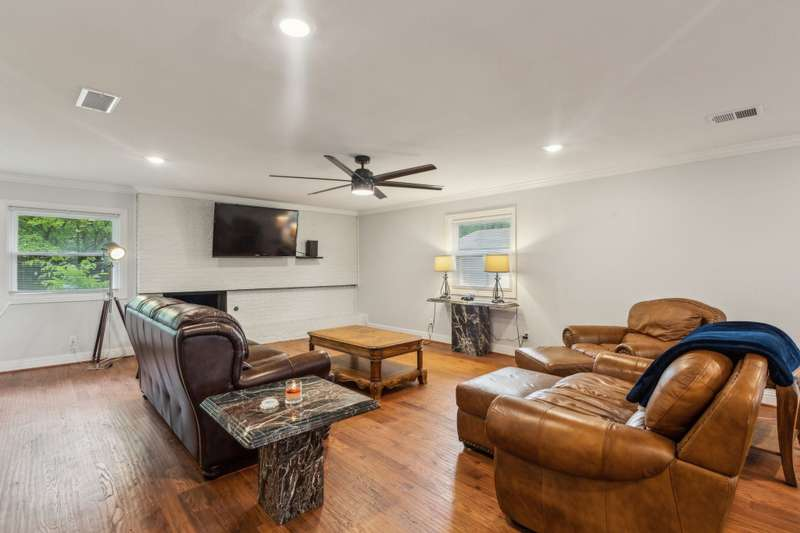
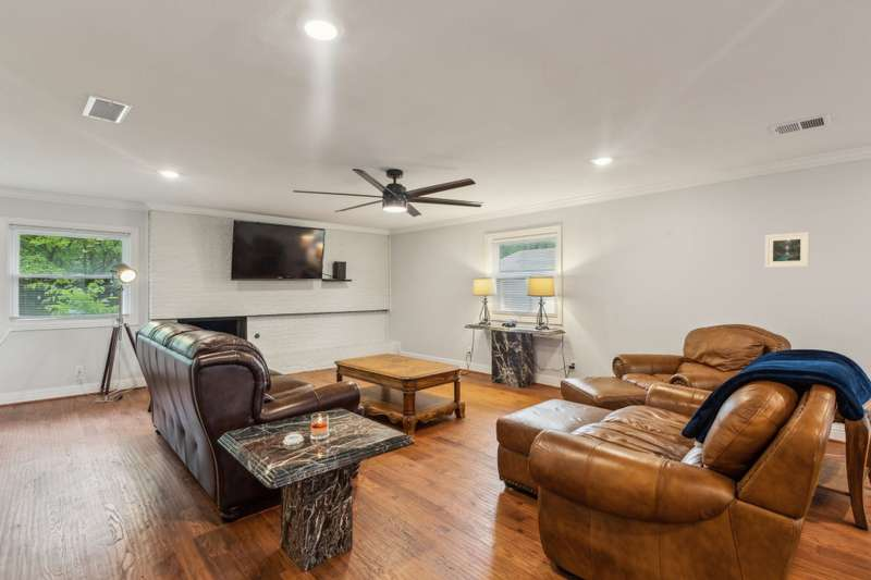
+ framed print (786, 250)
